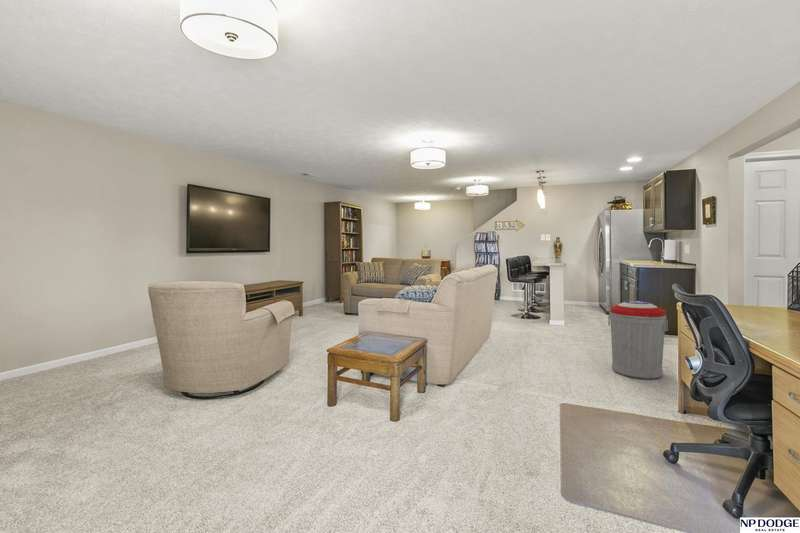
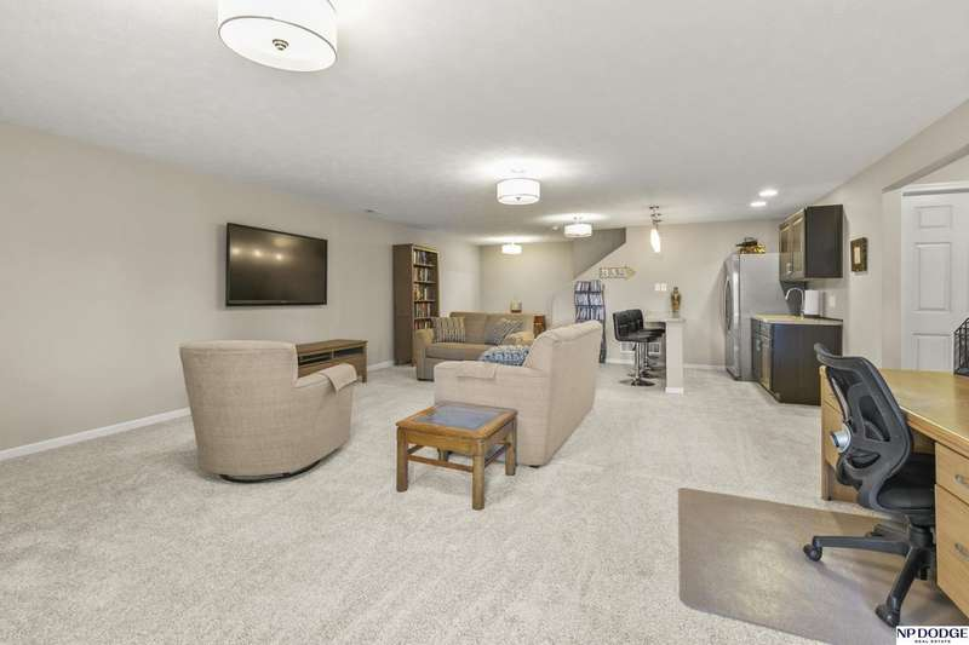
- trash can (636, 337)
